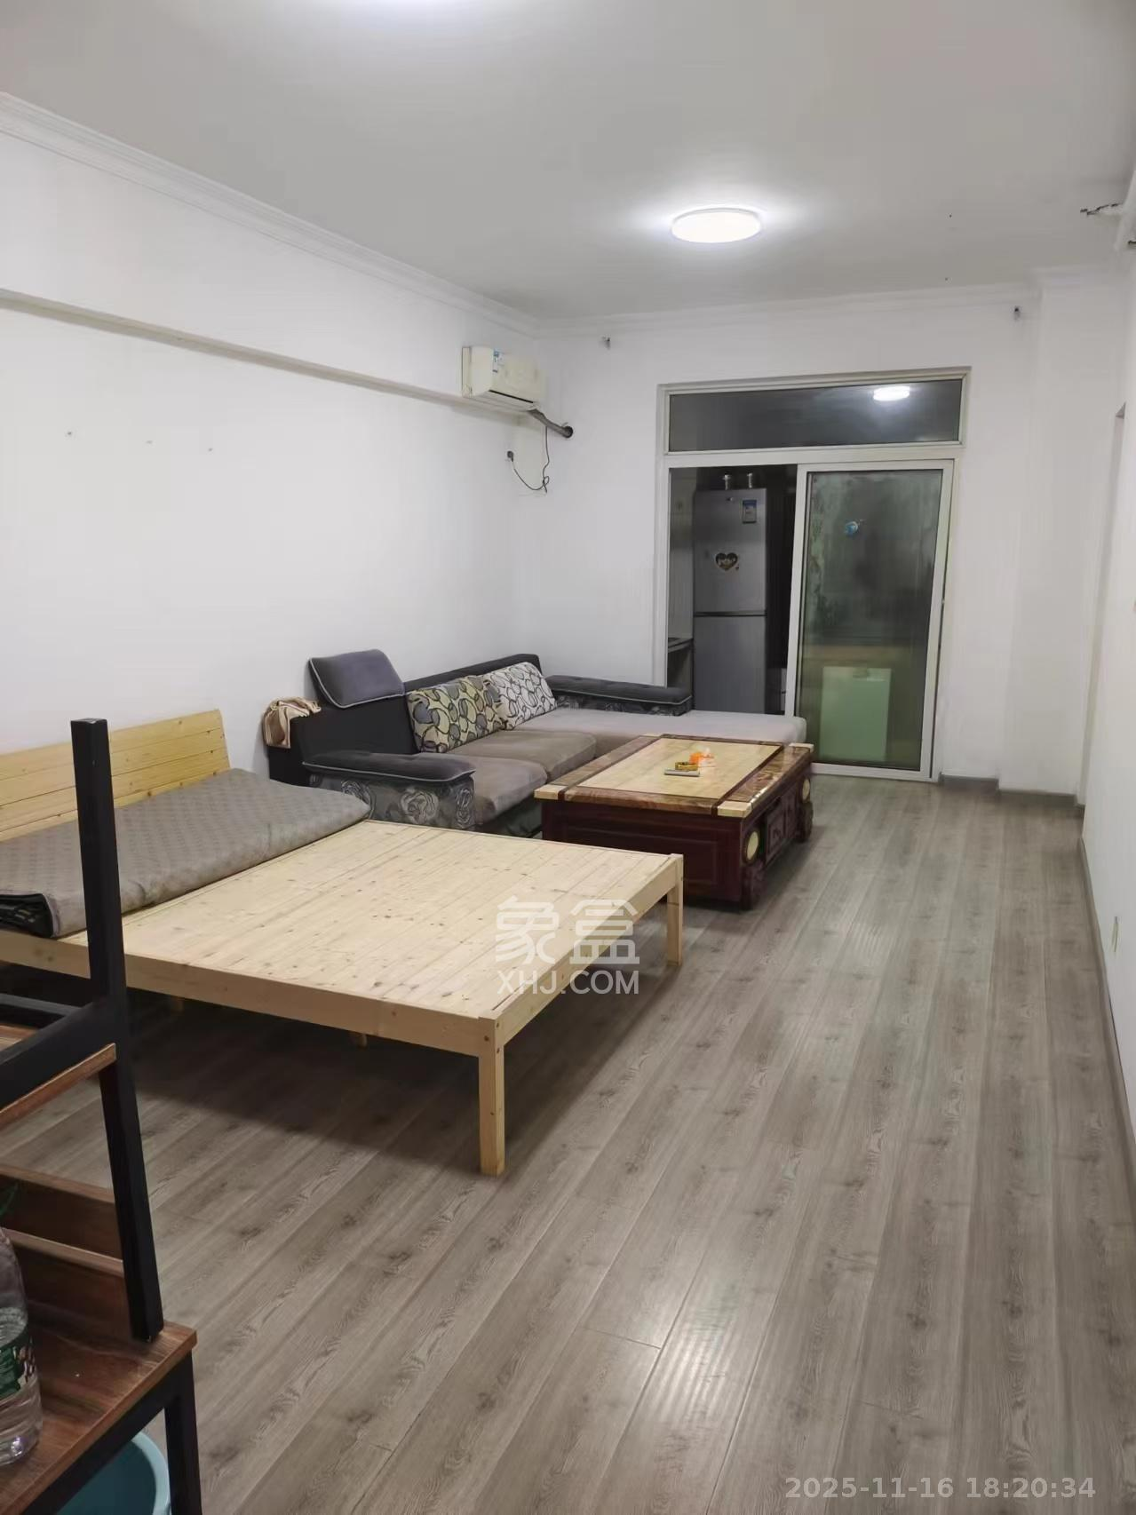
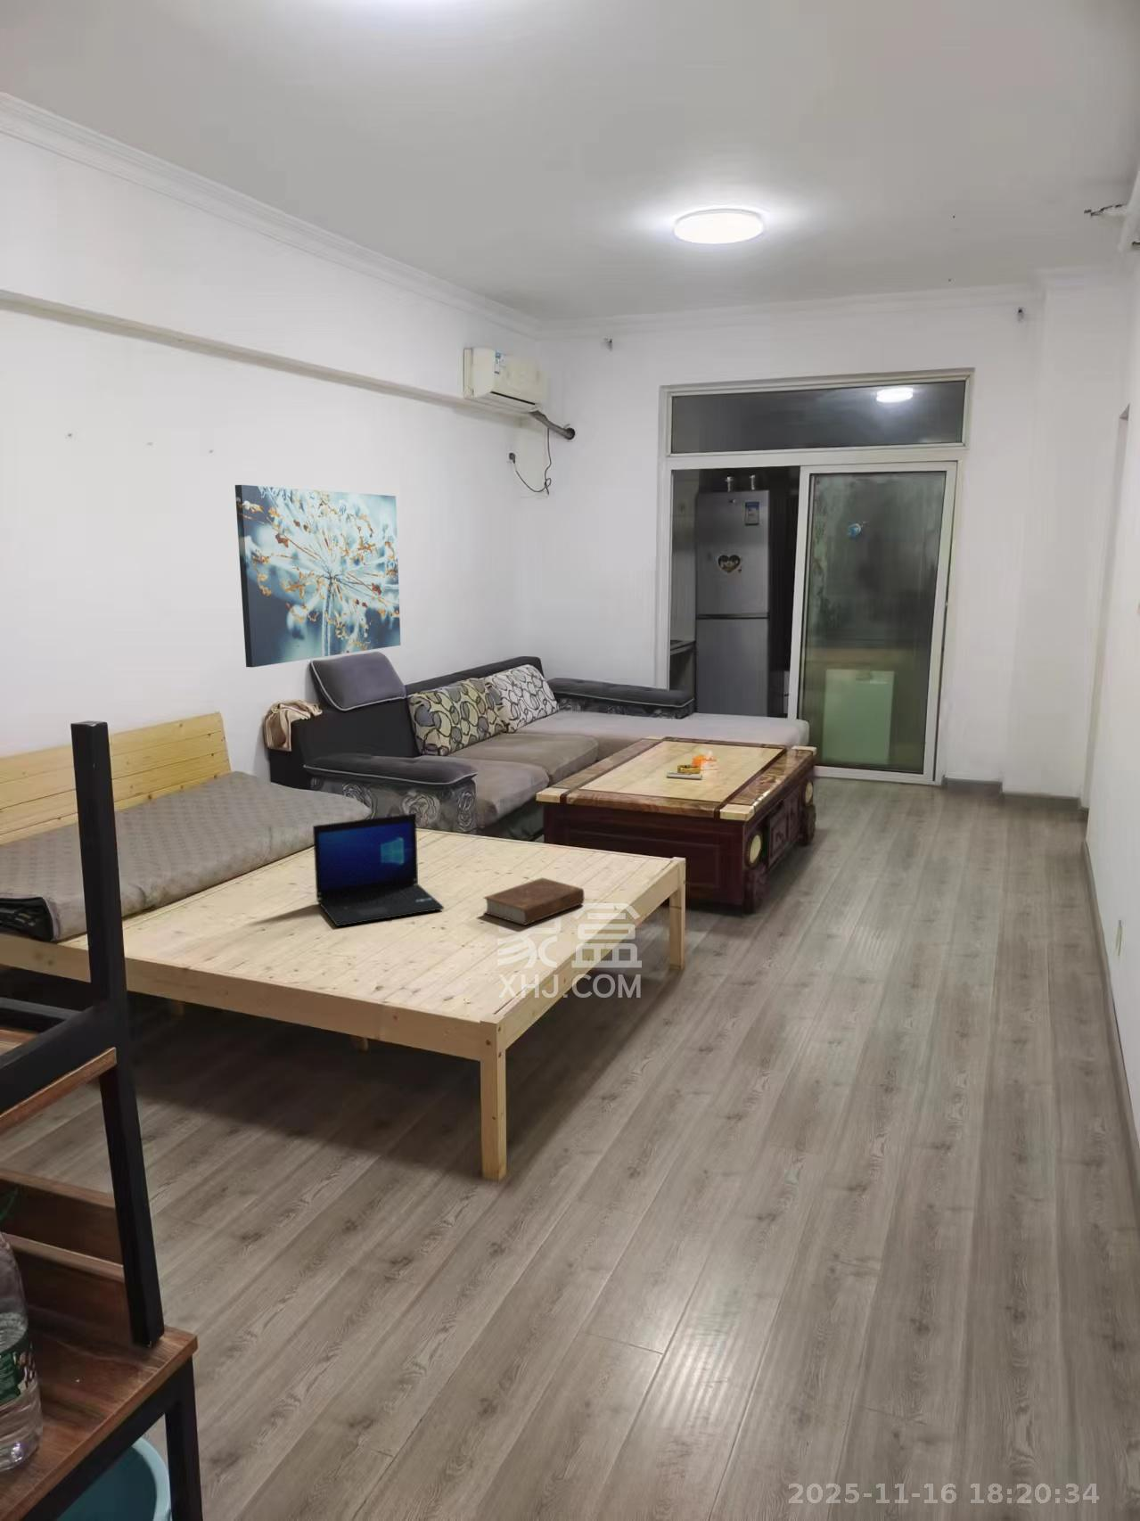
+ book (534, 901)
+ laptop (377, 867)
+ wall art (327, 574)
